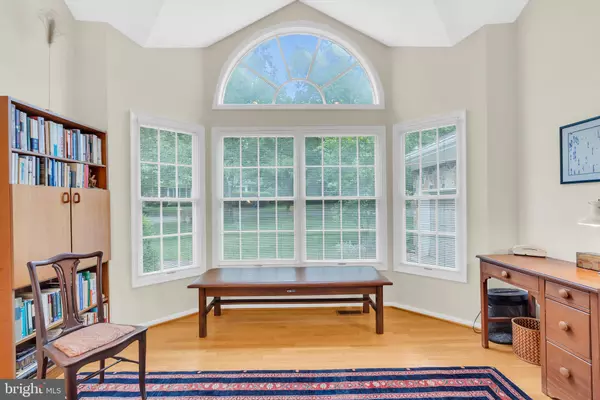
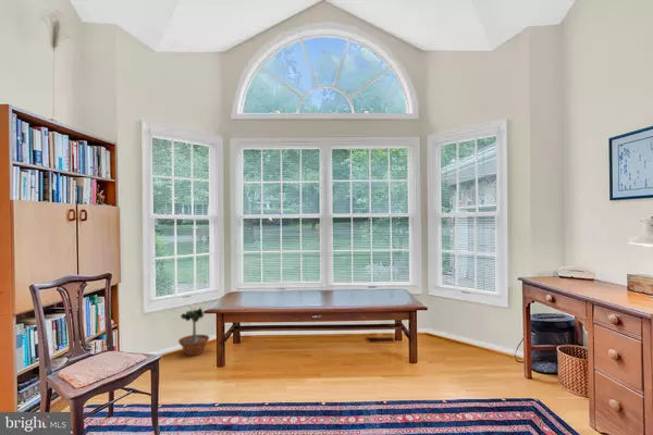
+ potted tree (194, 327)
